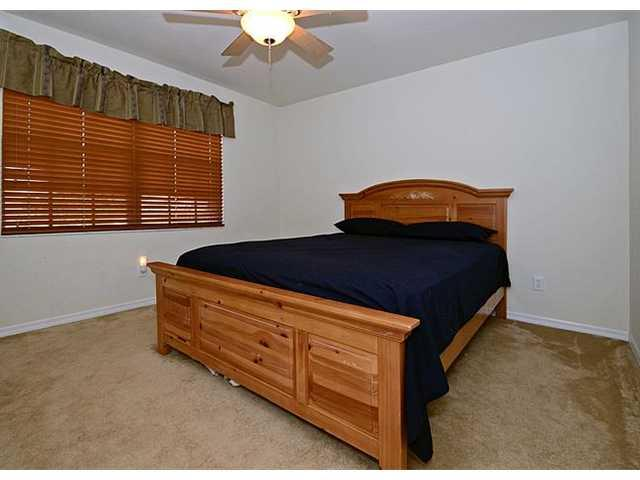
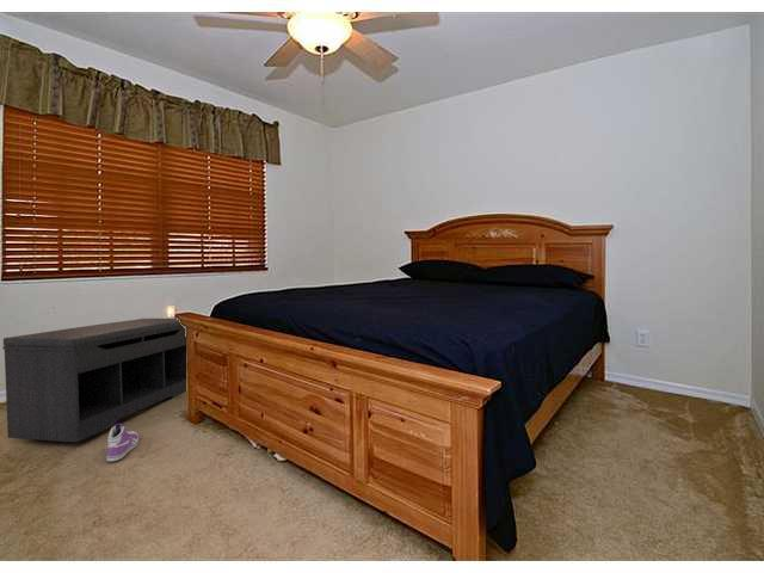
+ bench (116, 368)
+ sneaker (124, 435)
